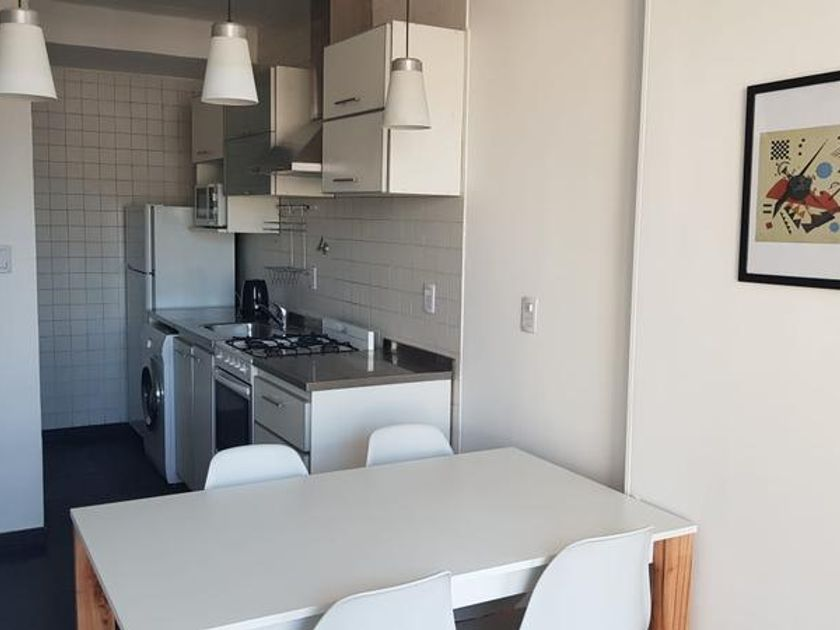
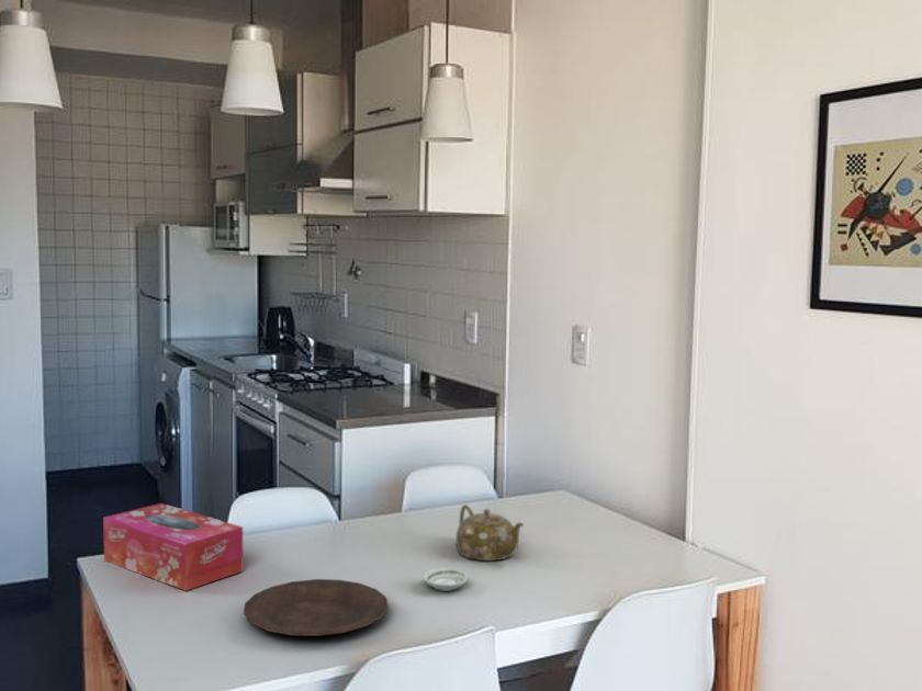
+ teapot (490, 531)
+ tissue box (172, 543)
+ plate (316, 611)
+ saucer (445, 581)
